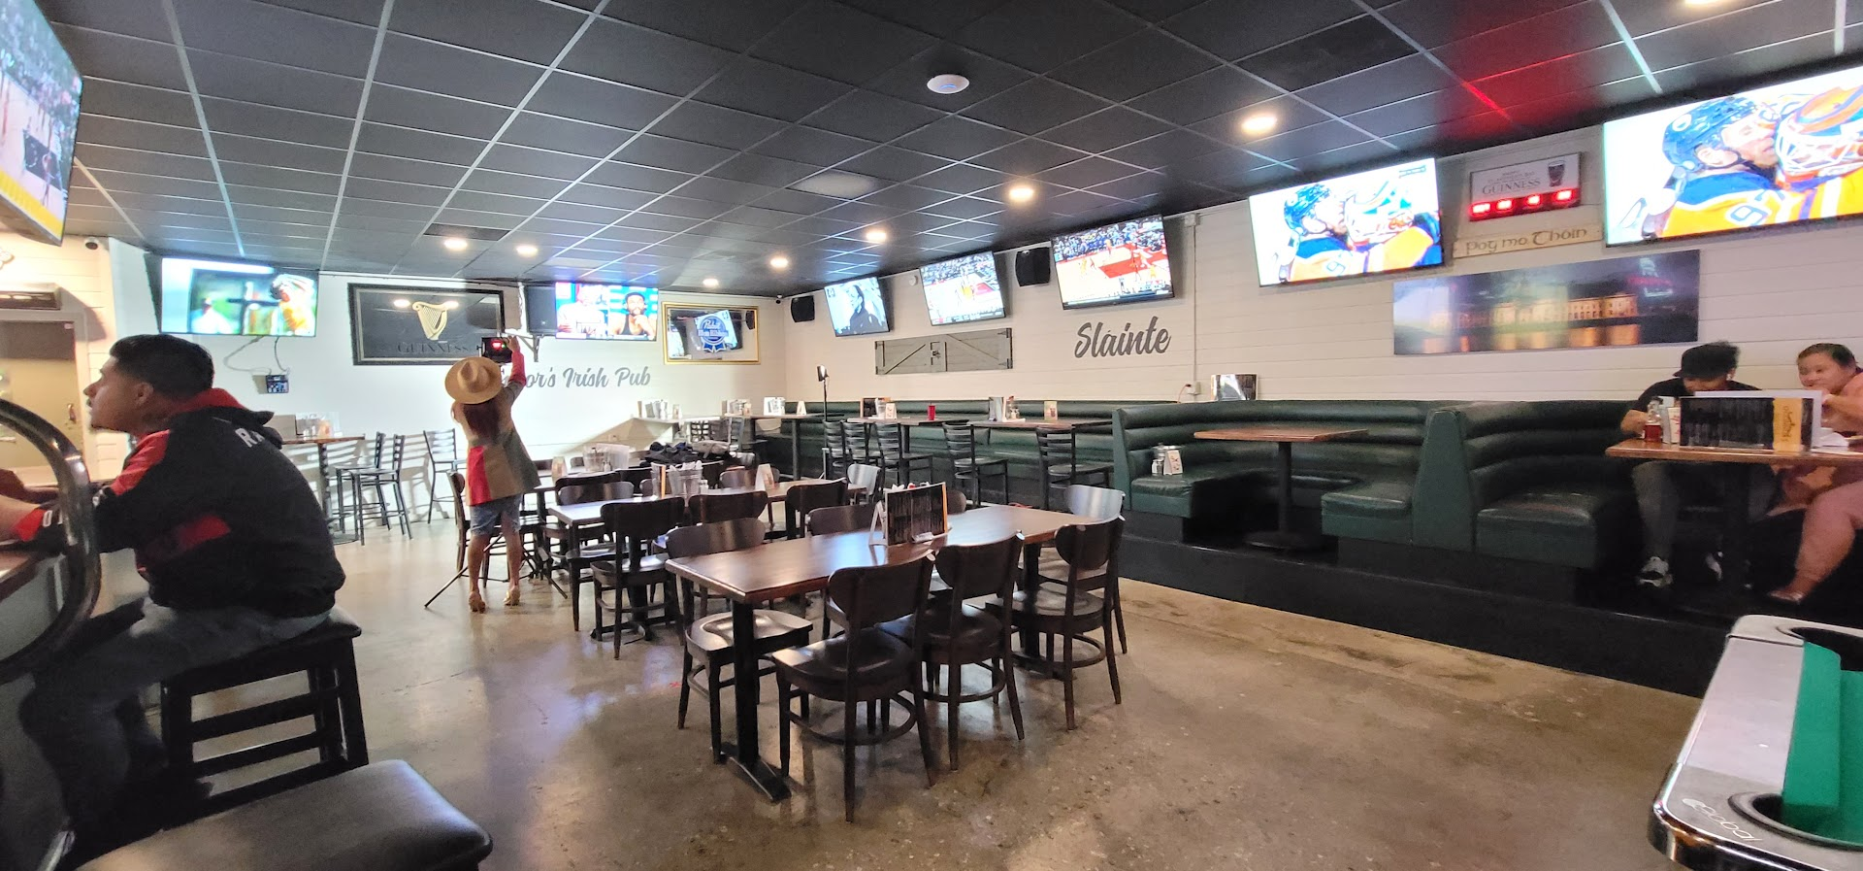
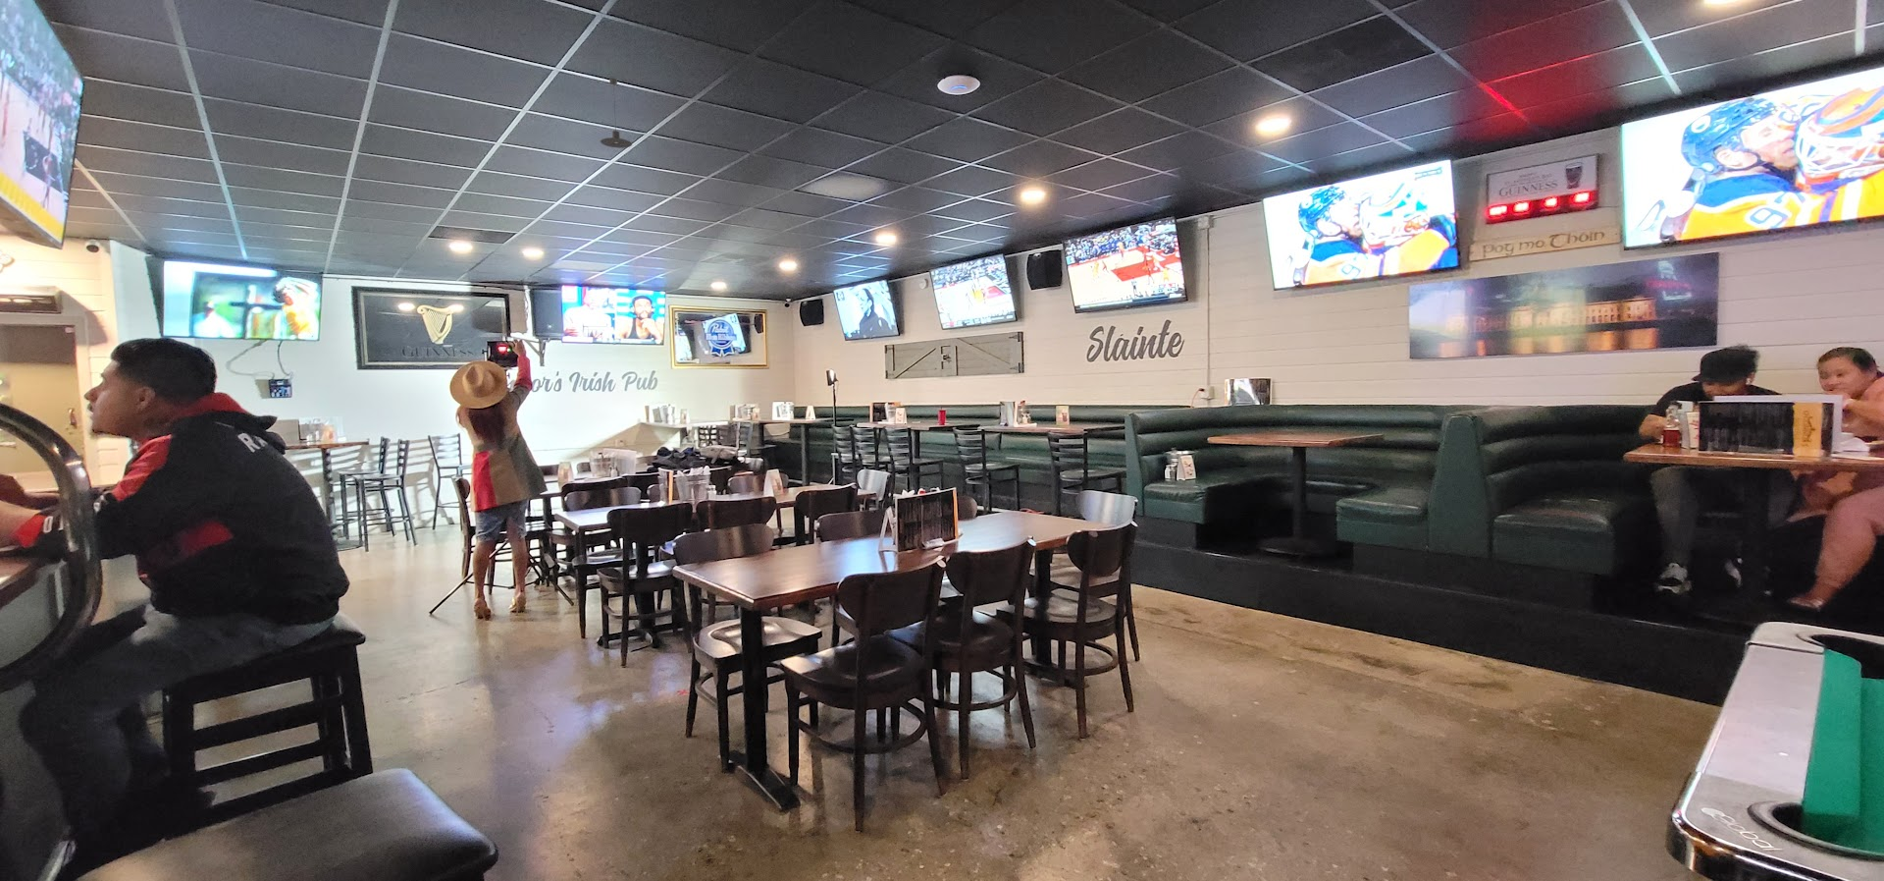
+ pendant light (614, 111)
